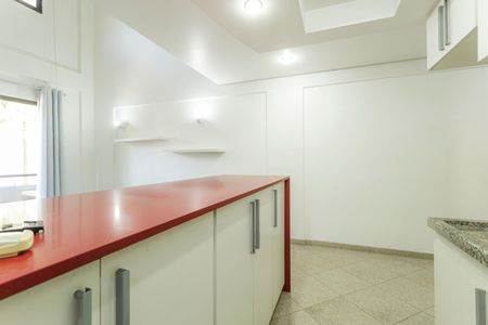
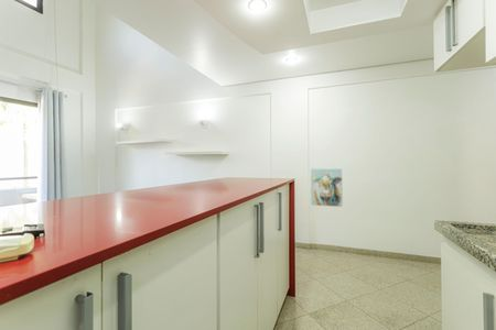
+ wall art (325, 187)
